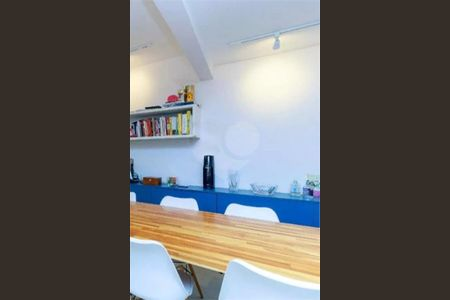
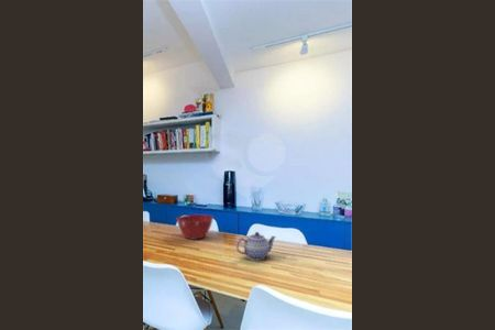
+ mixing bowl (195, 227)
+ teapot (256, 244)
